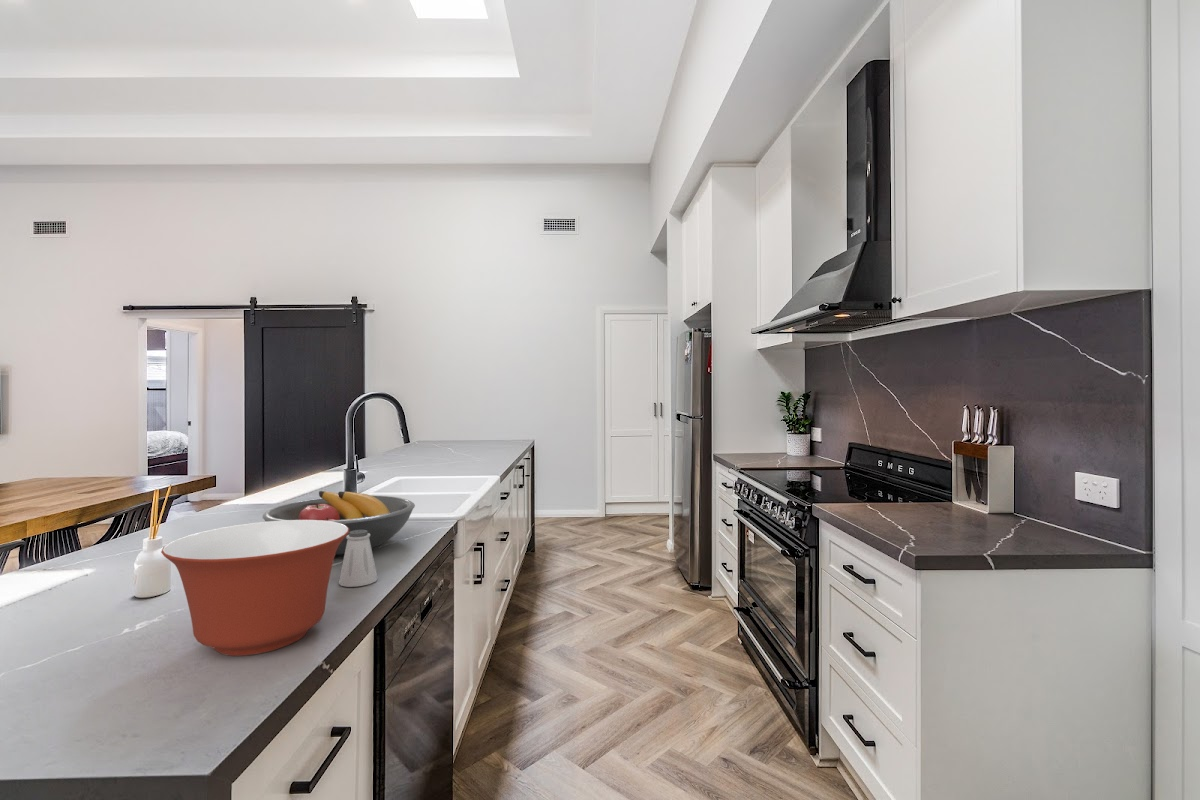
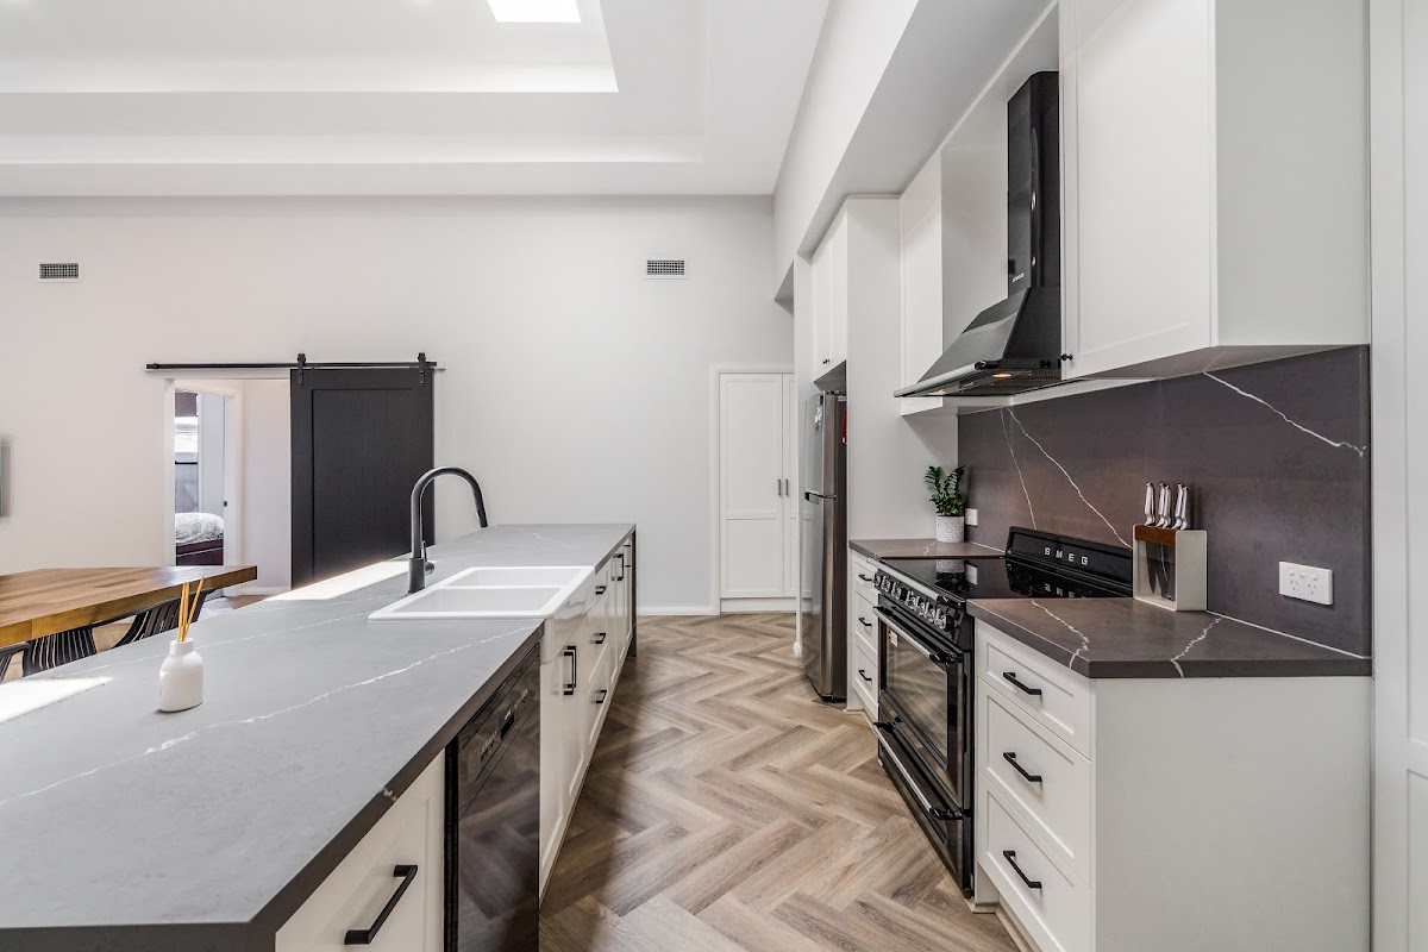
- fruit bowl (342, 522)
- saltshaker (358, 556)
- mixing bowl (262, 587)
